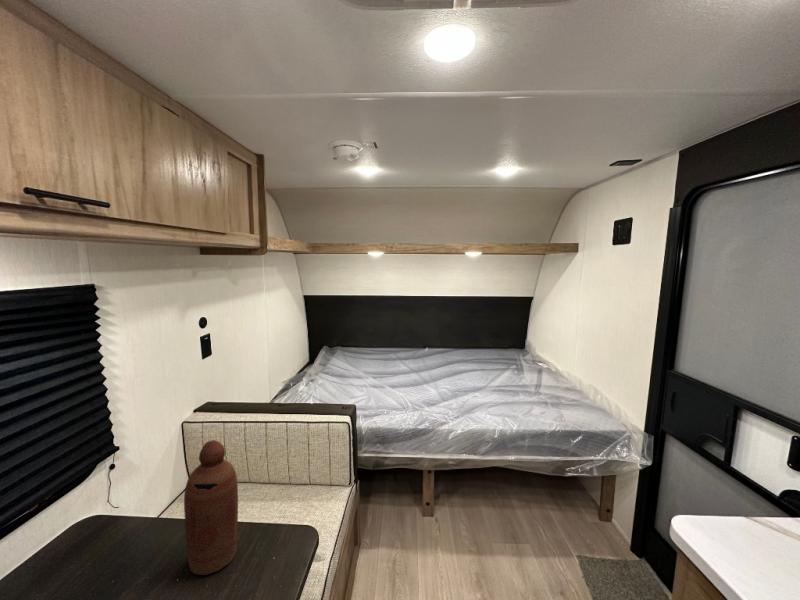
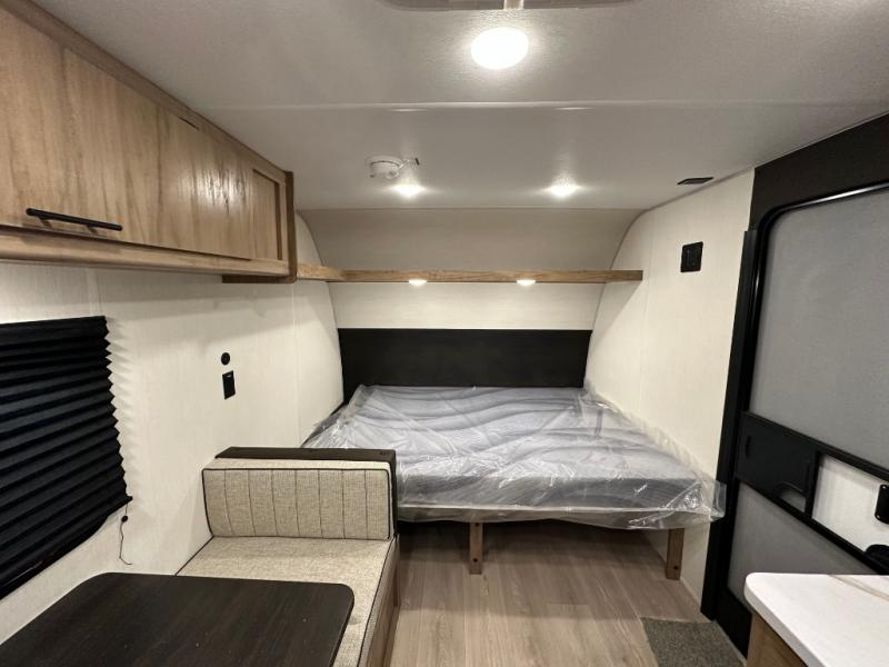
- bottle (211, 500)
